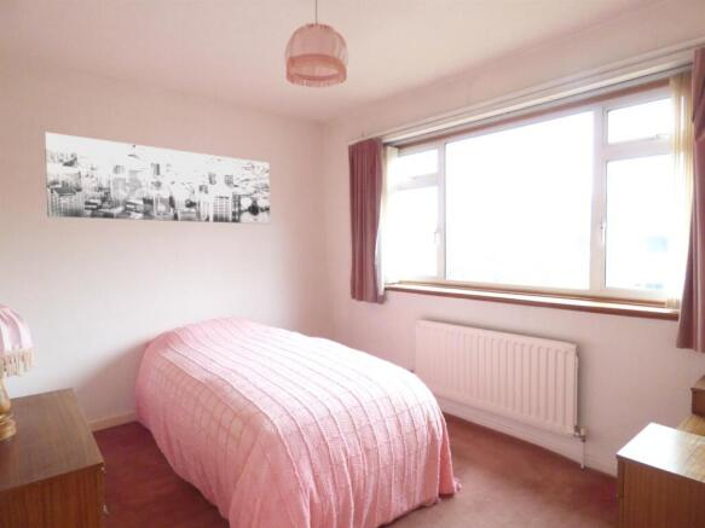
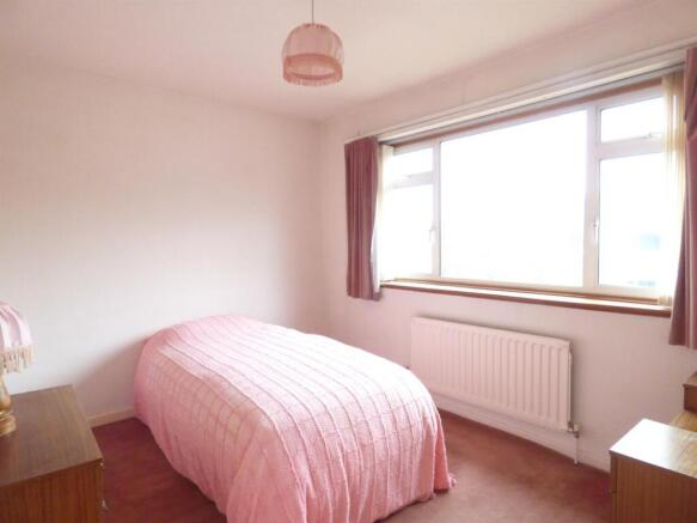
- wall art (174, 185)
